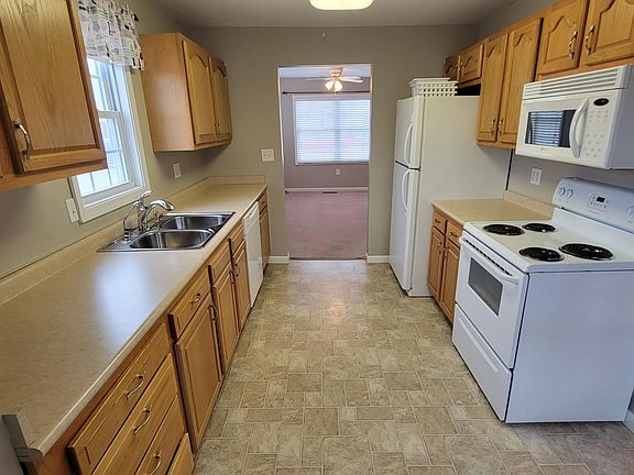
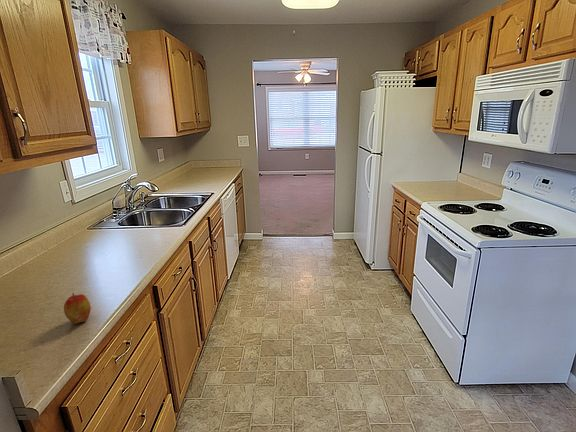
+ apple (77, 306)
